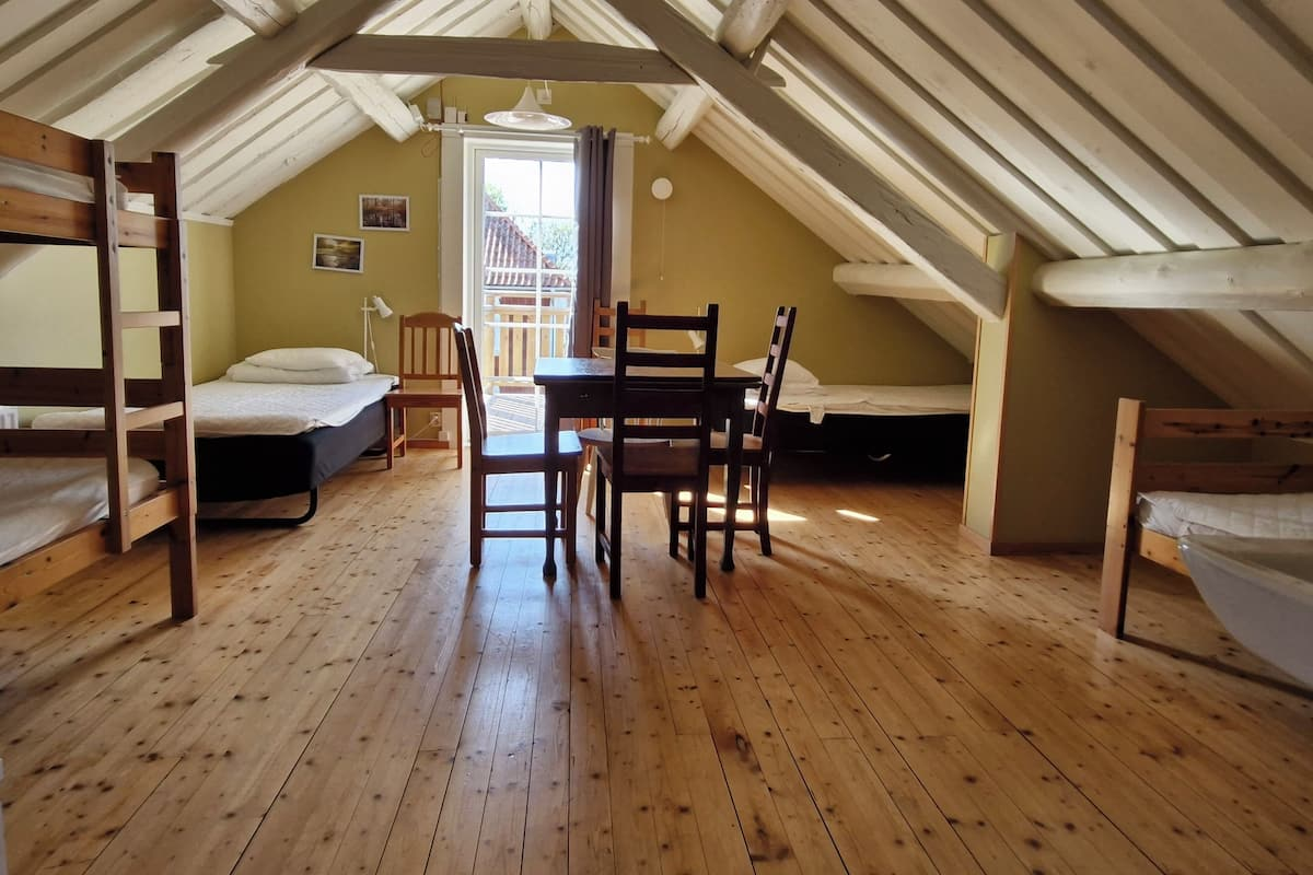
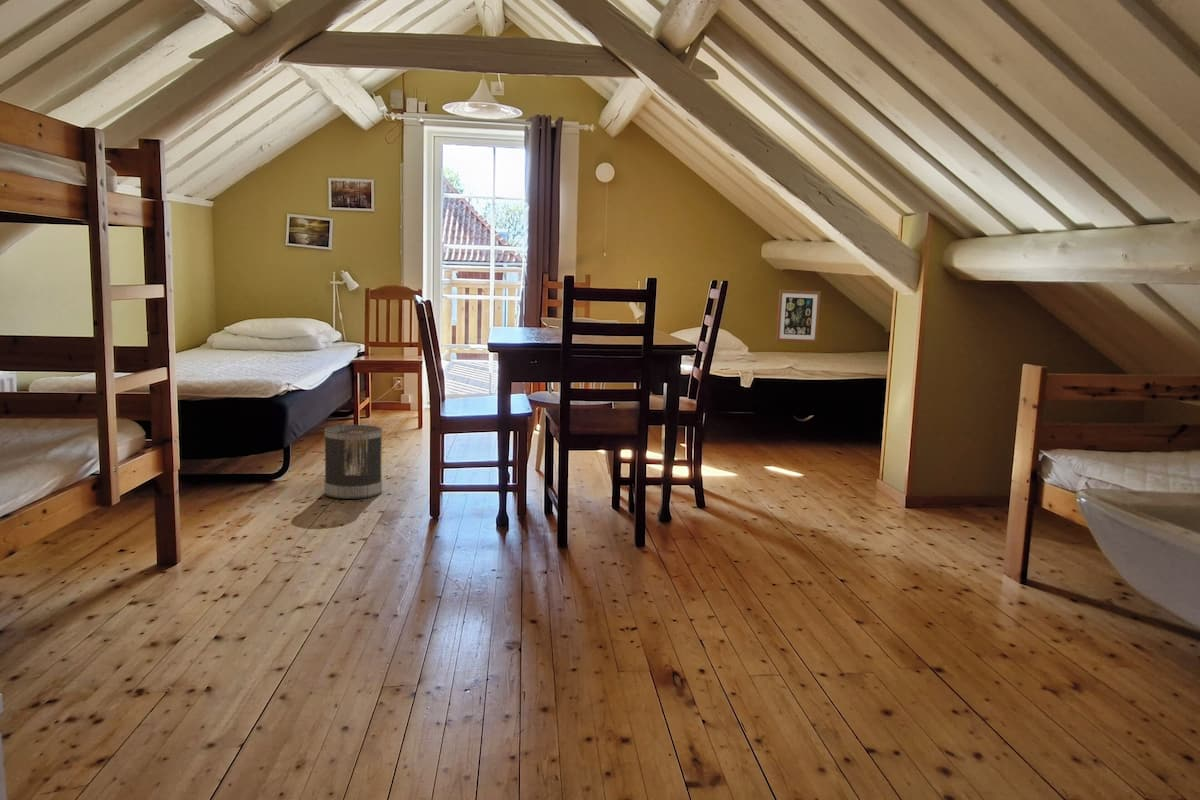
+ wastebasket (353, 460)
+ wall art (798, 316)
